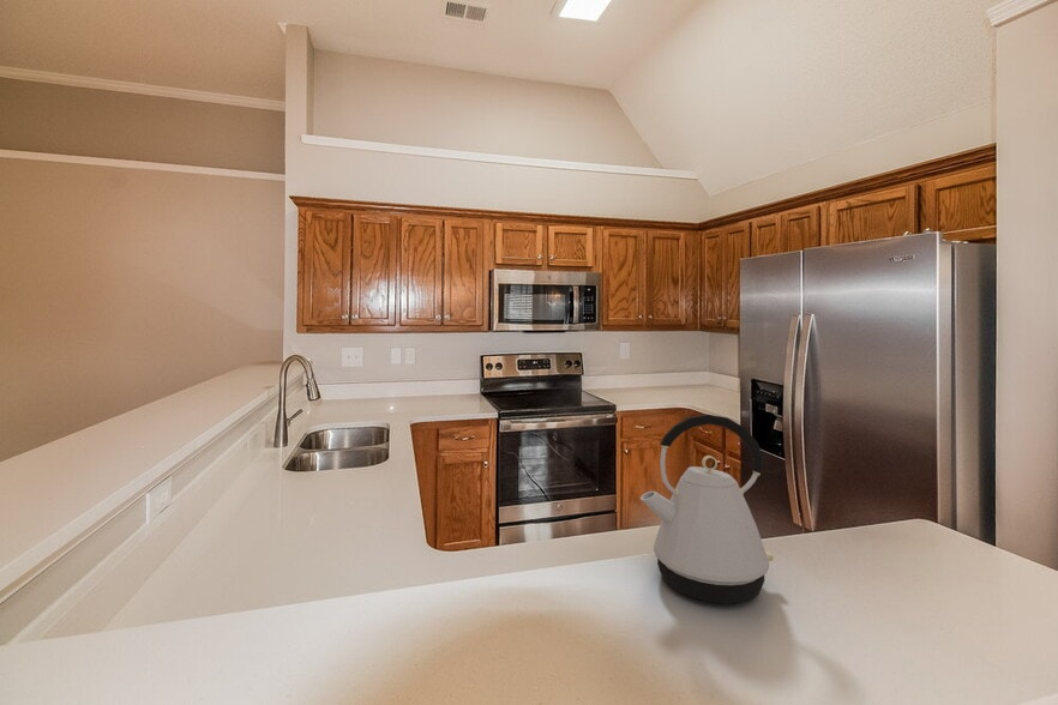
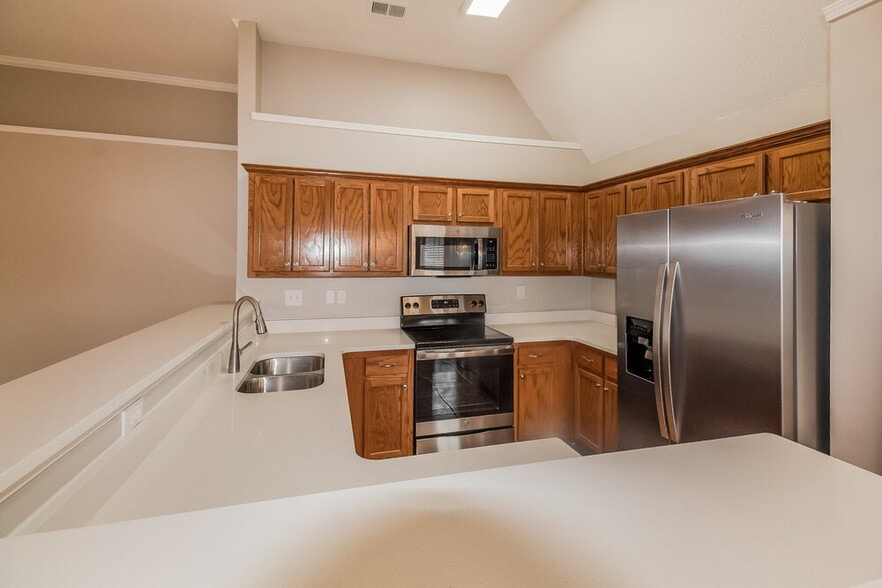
- kettle (705, 498)
